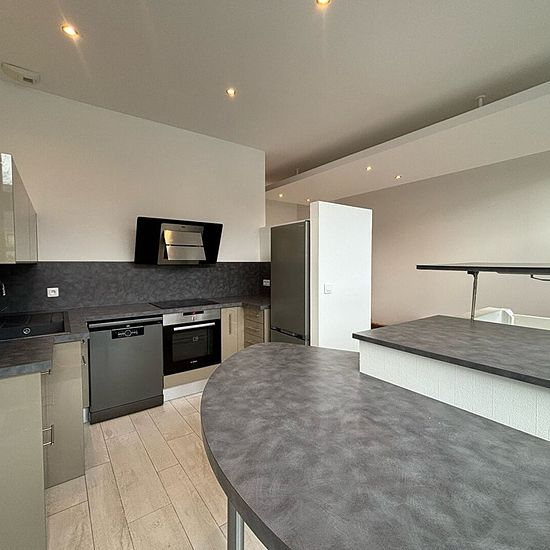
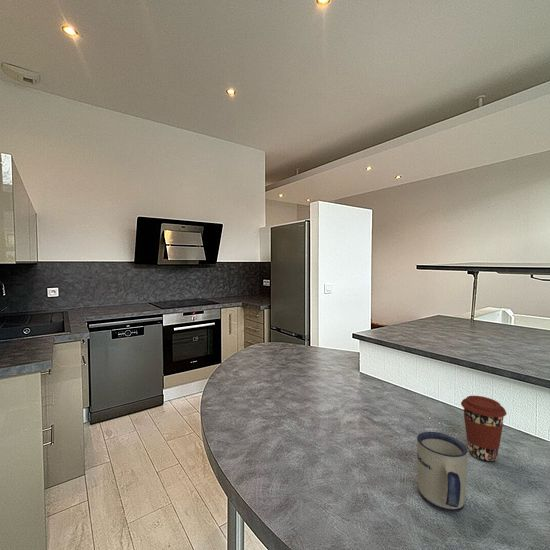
+ mug (442, 475)
+ coffee cup (482, 428)
